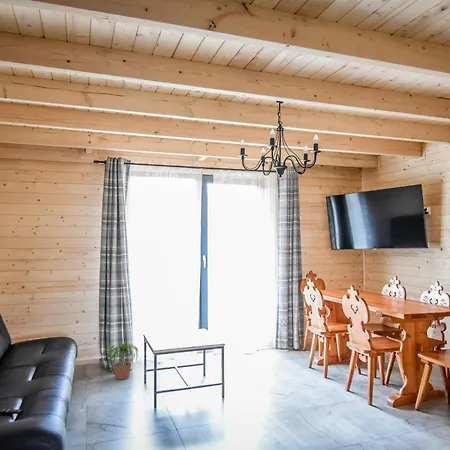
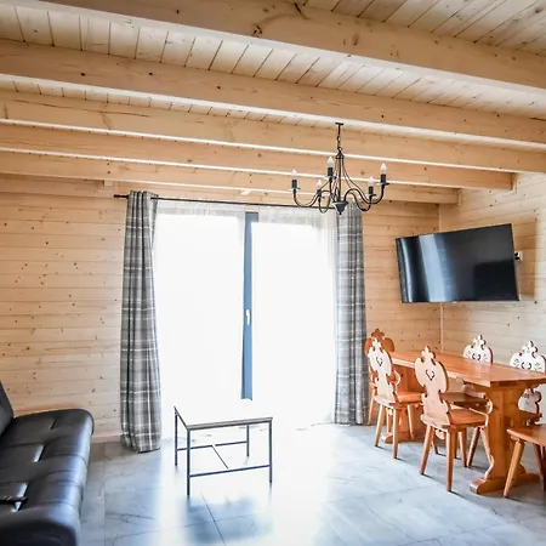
- potted plant (126, 359)
